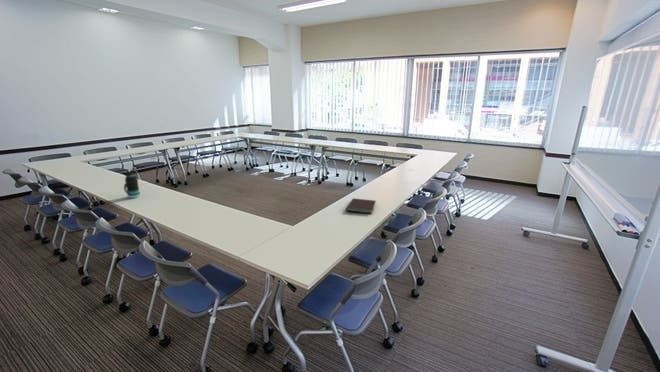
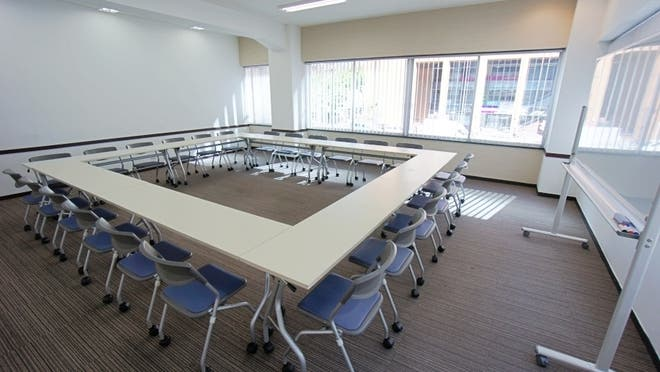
- notebook (361, 205)
- bottle (130, 184)
